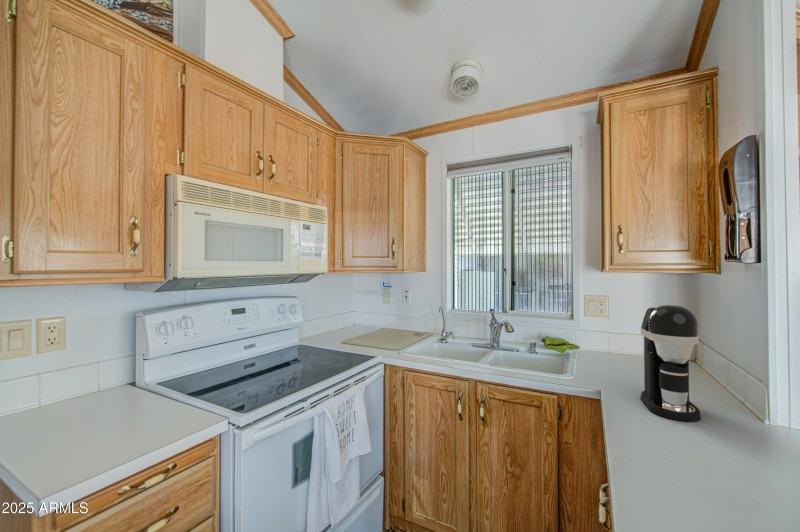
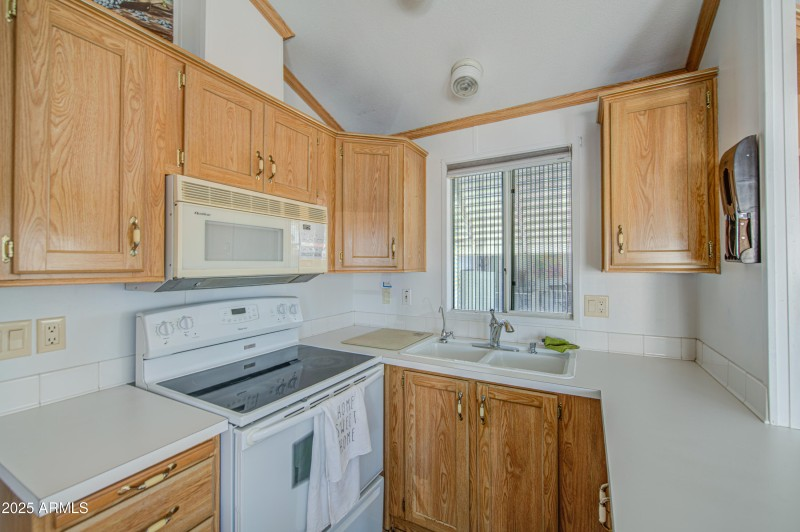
- coffee maker (667, 355)
